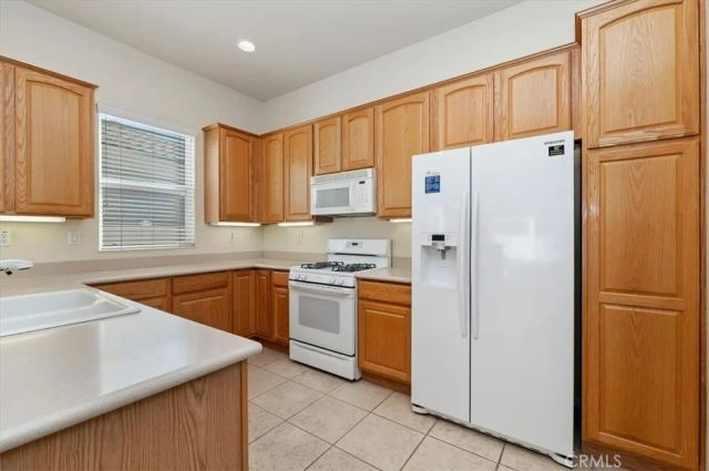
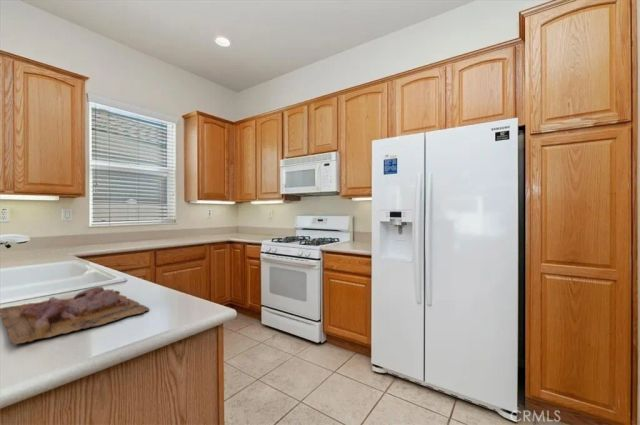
+ cutting board (75, 300)
